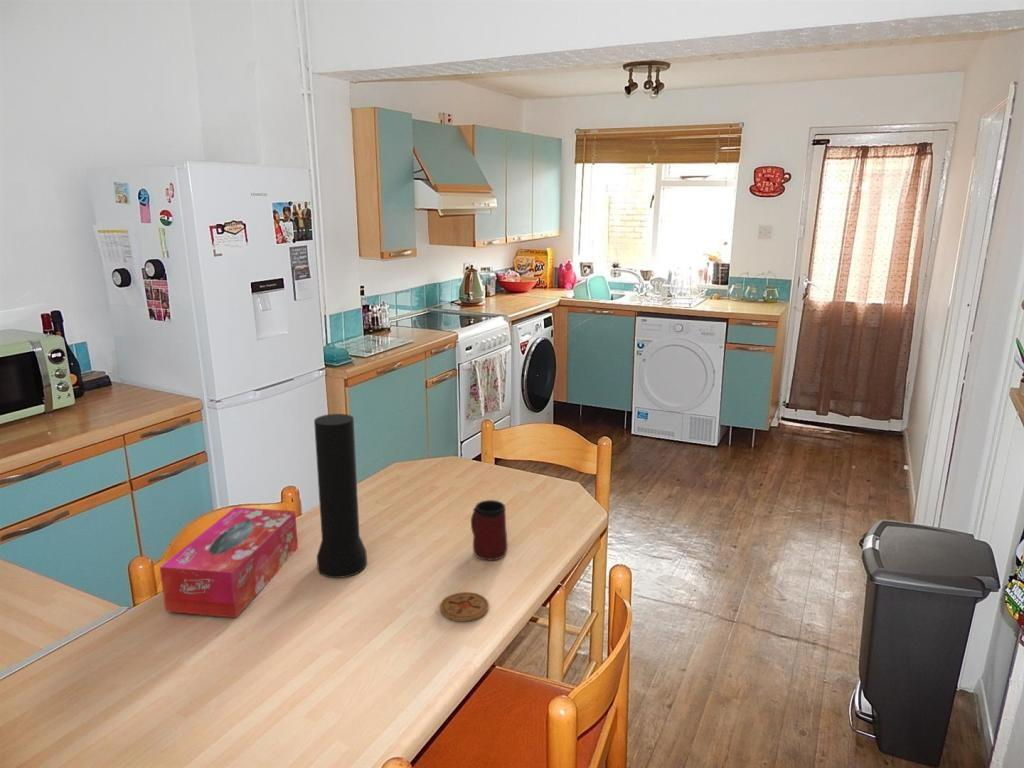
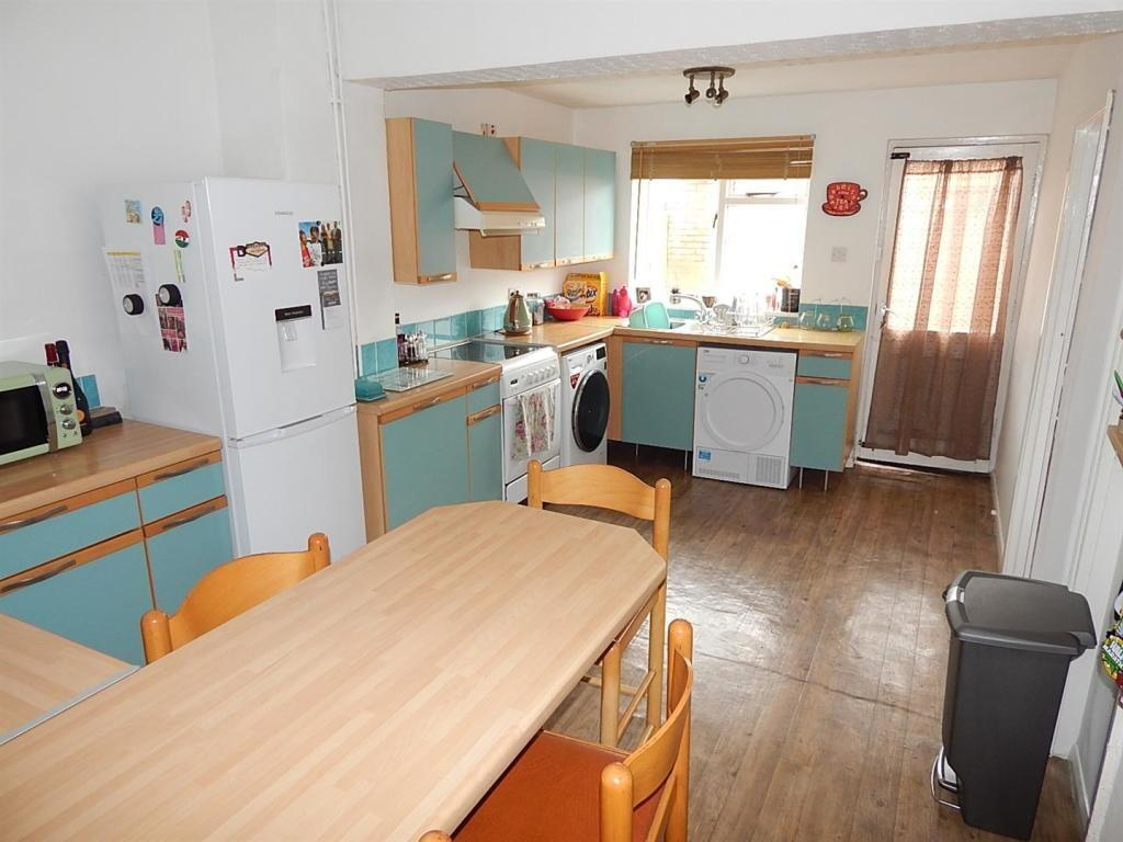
- mug (486, 527)
- coaster (464, 606)
- tissue box (235, 557)
- vase (338, 494)
